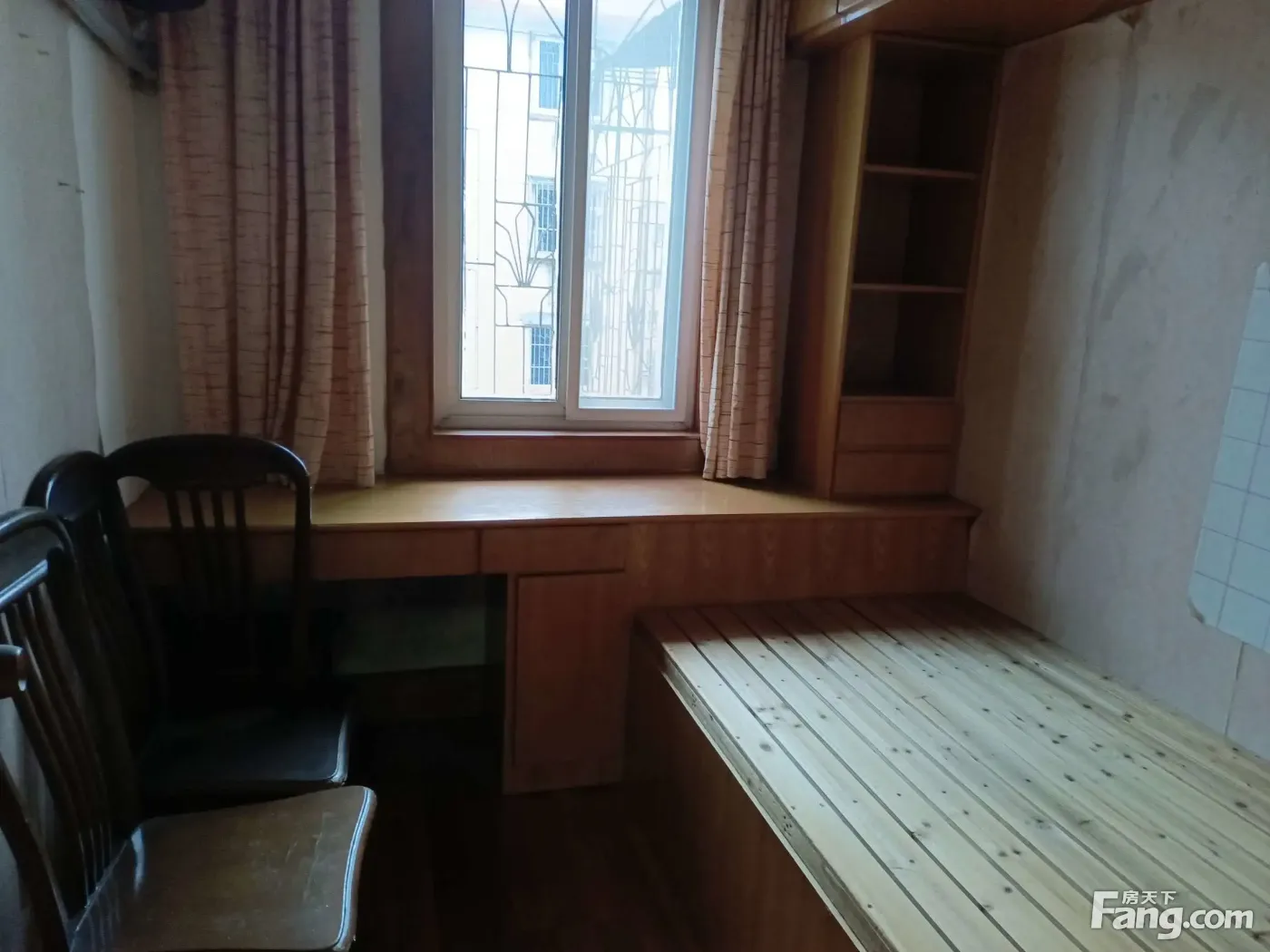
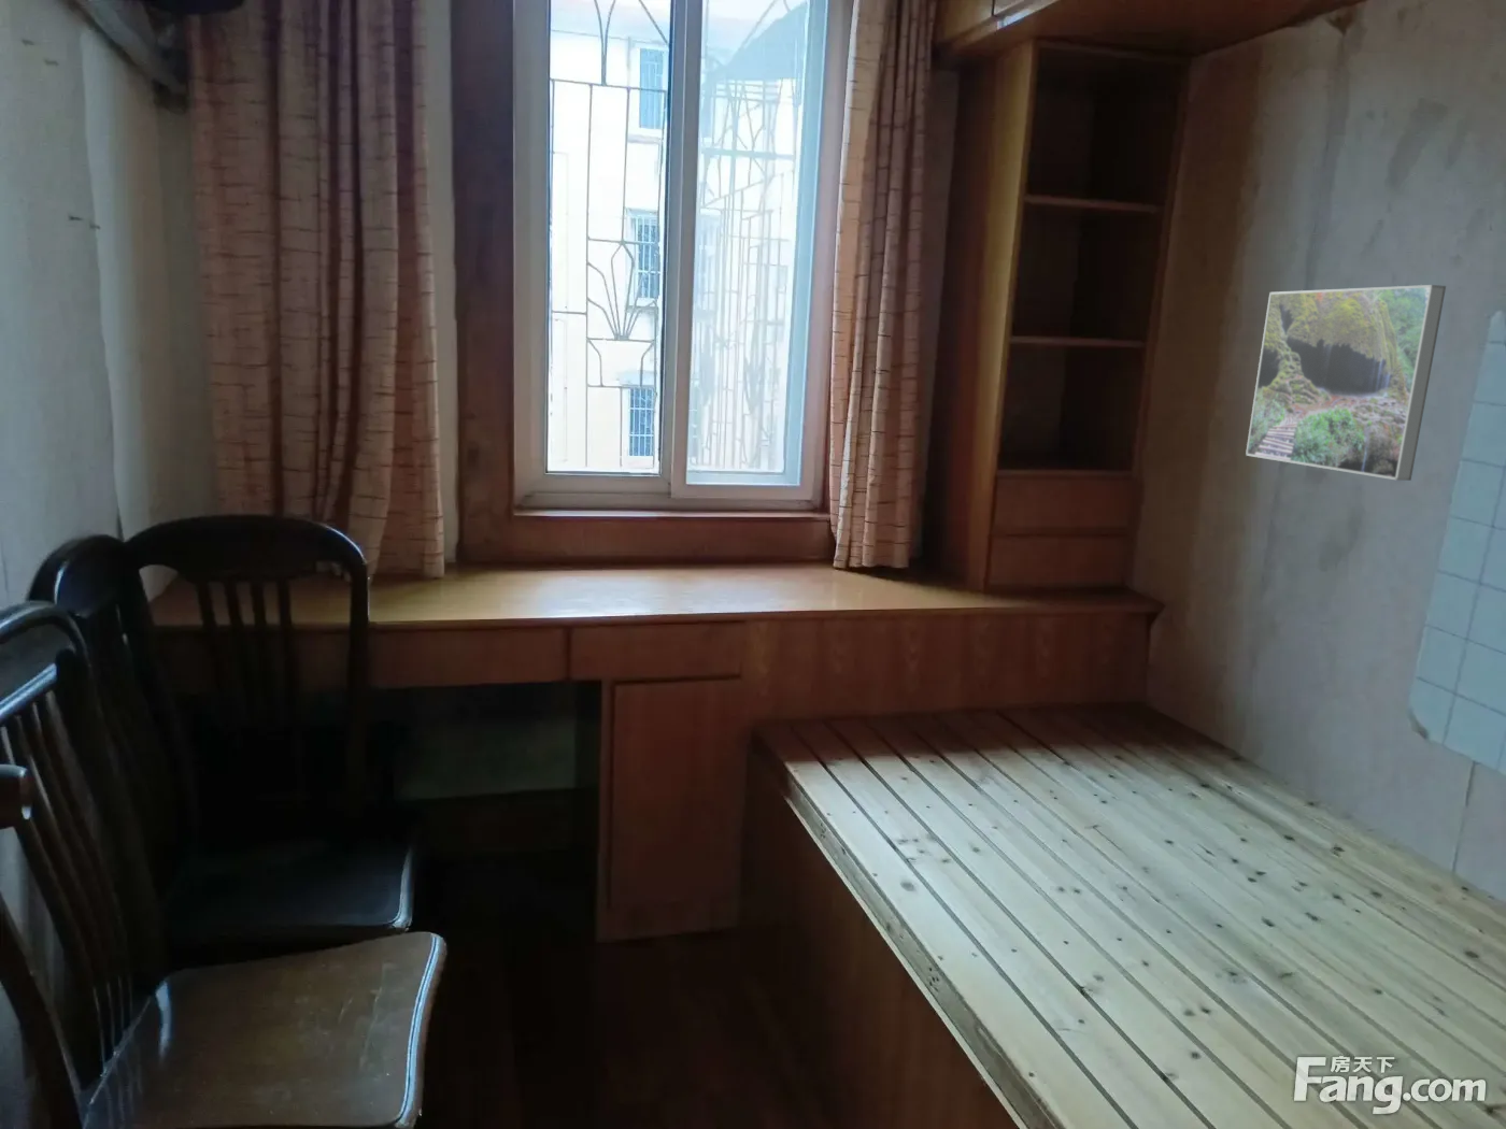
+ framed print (1335, 379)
